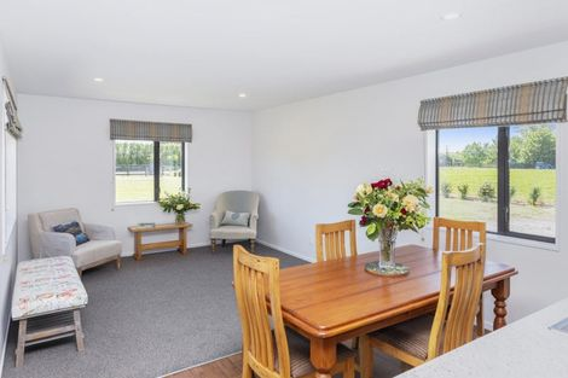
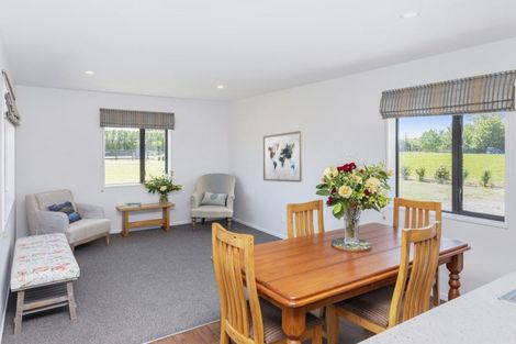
+ wall art (281, 157)
